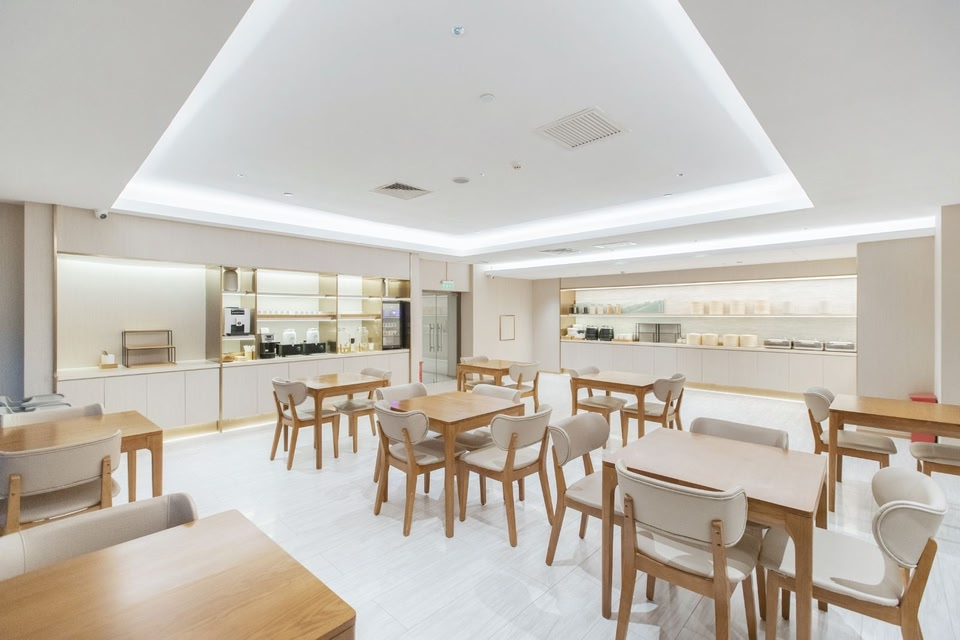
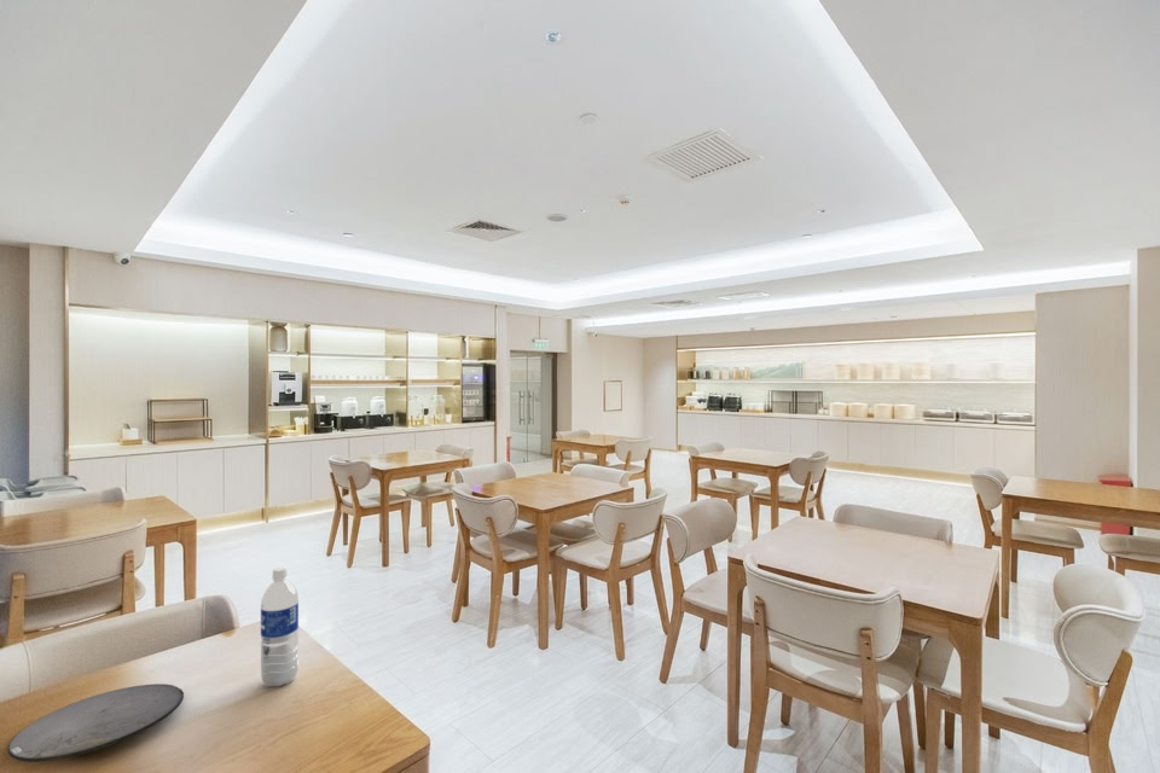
+ plate (103, 717)
+ water bottle (279, 624)
